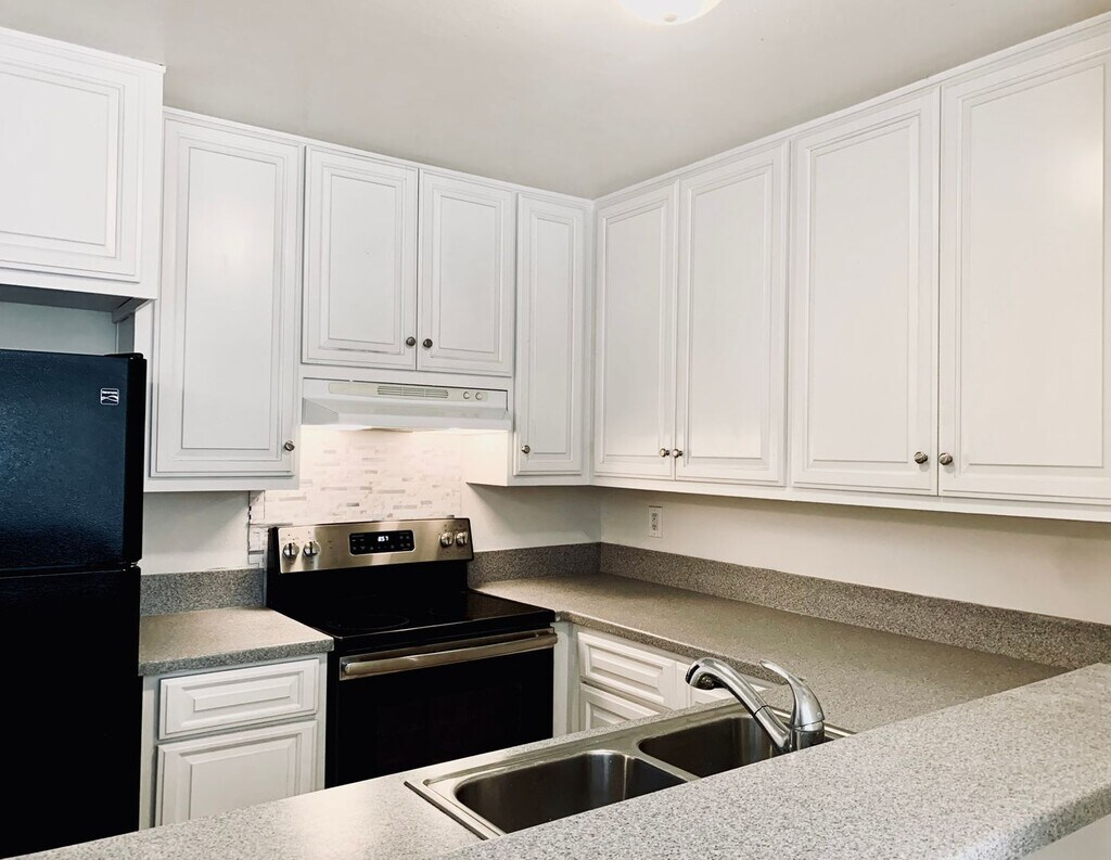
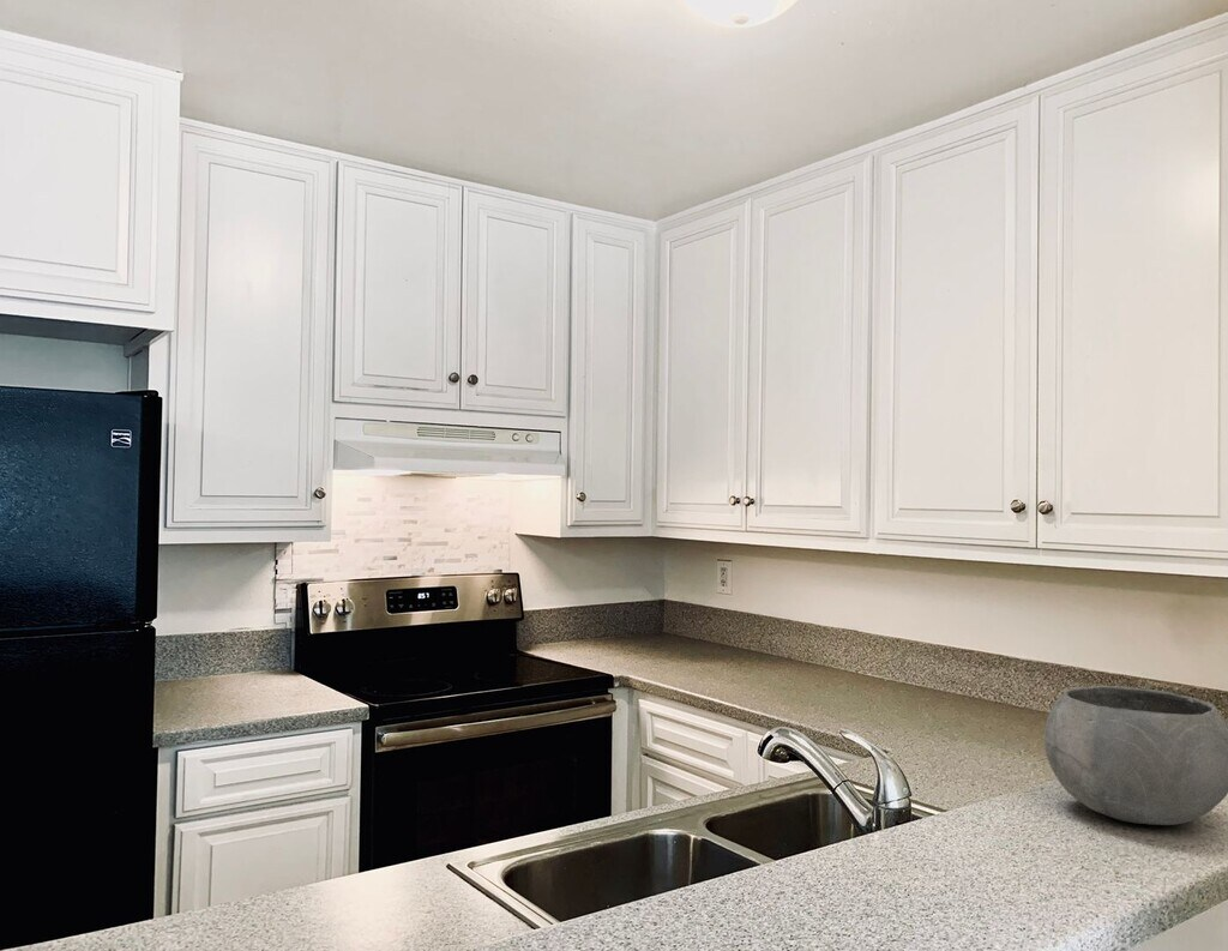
+ bowl (1136, 757)
